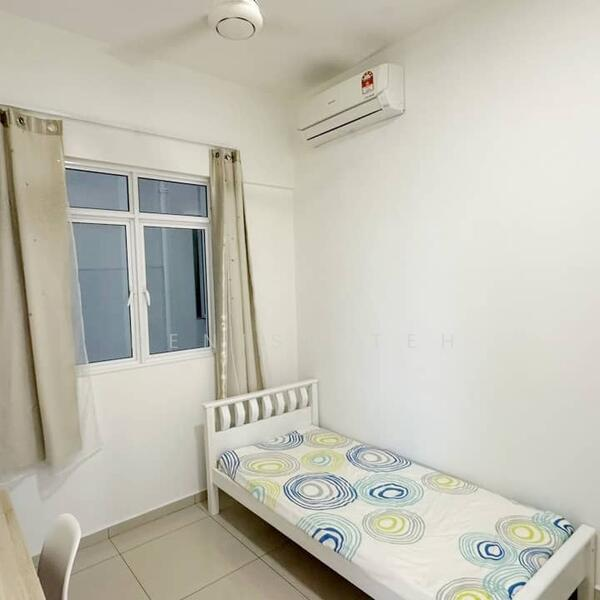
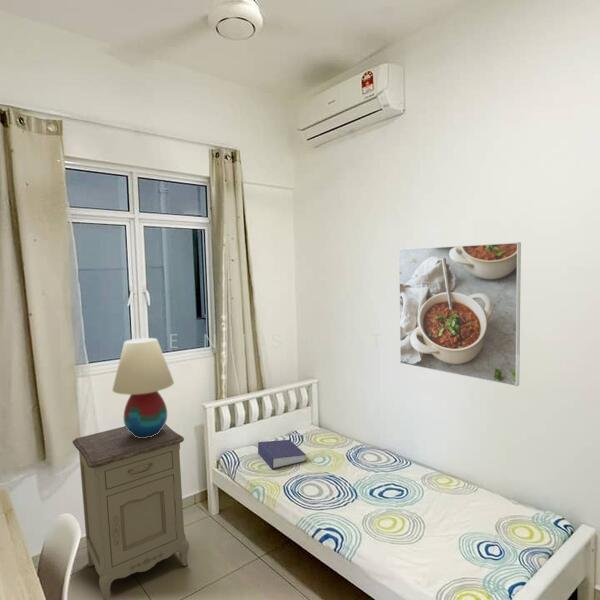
+ nightstand (135, 504)
+ table lamp (143, 387)
+ book (281, 451)
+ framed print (452, 310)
